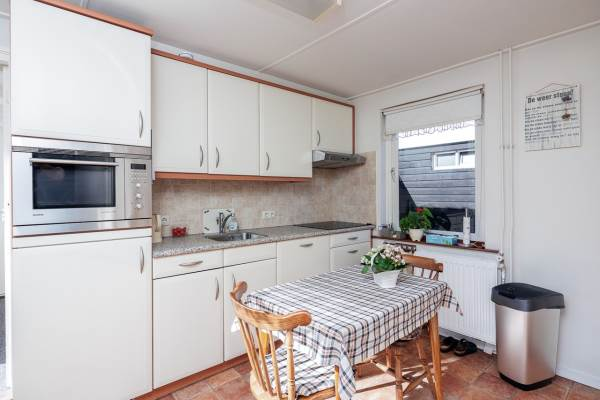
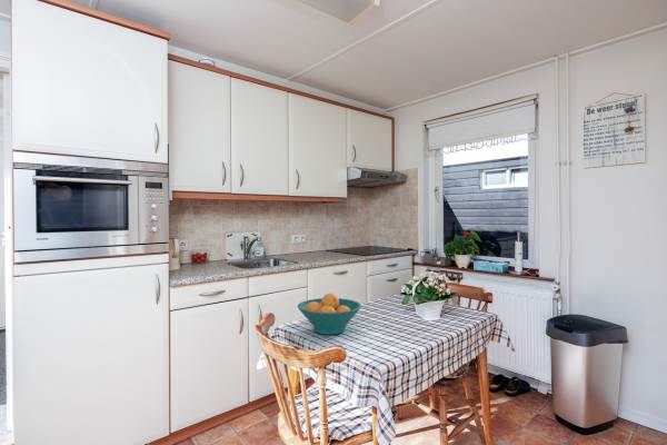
+ fruit bowl (329, 312)
